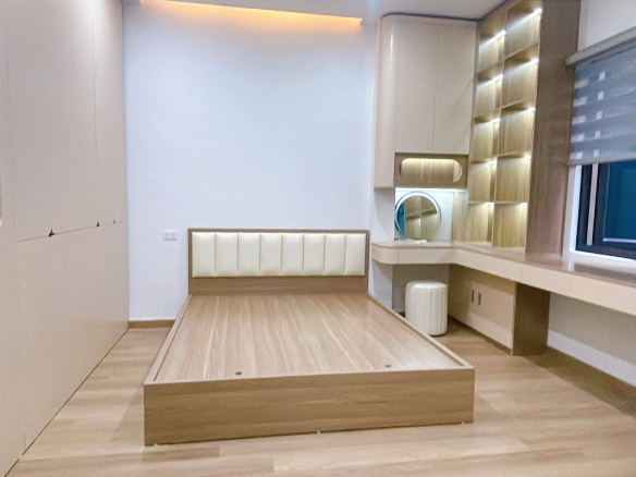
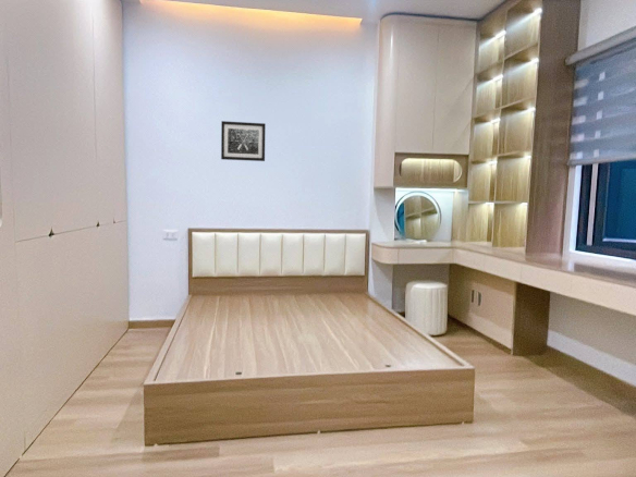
+ wall art (243, 140)
